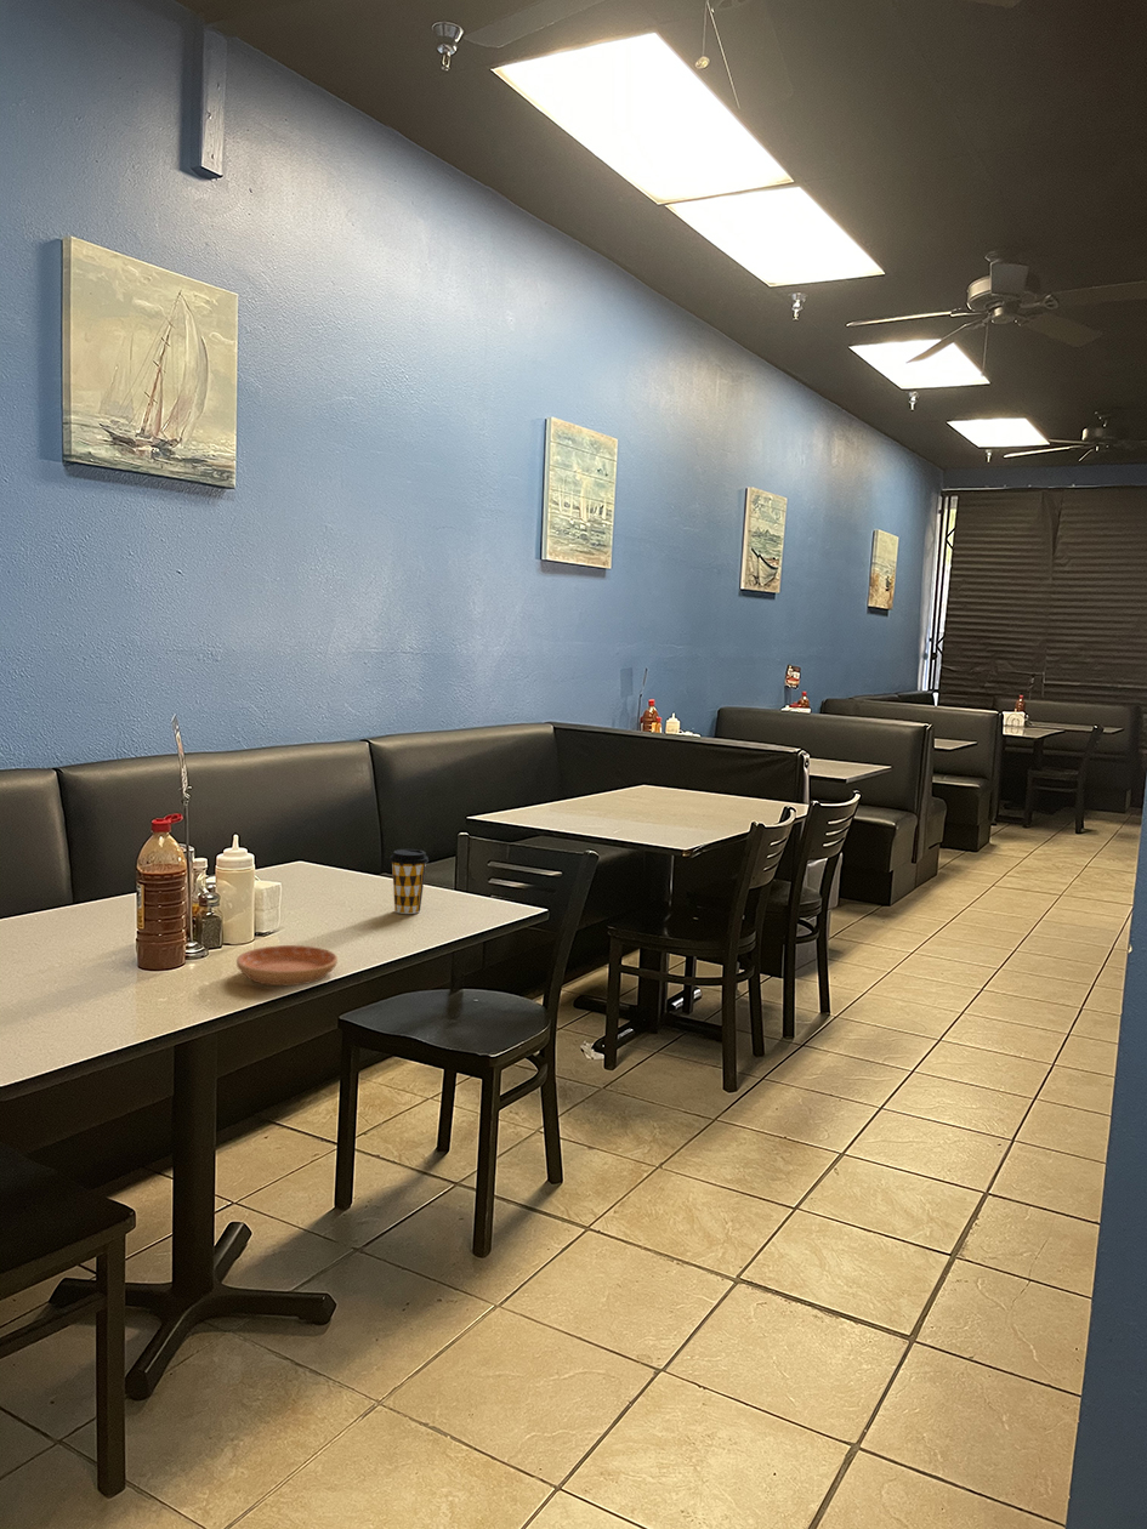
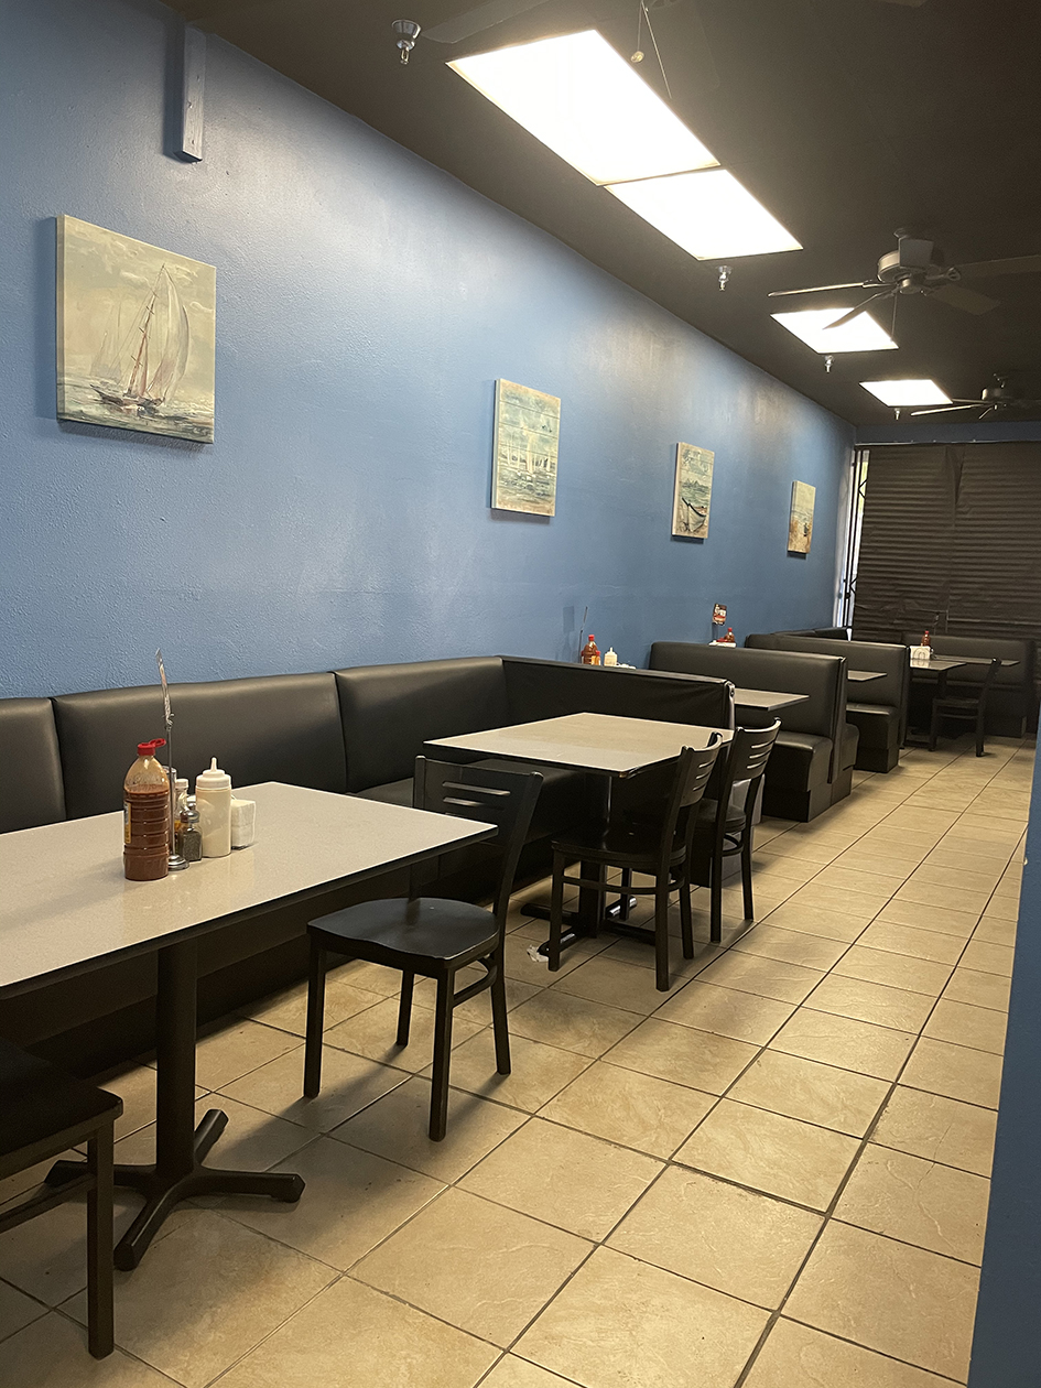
- saucer (286, 966)
- coffee cup (408, 881)
